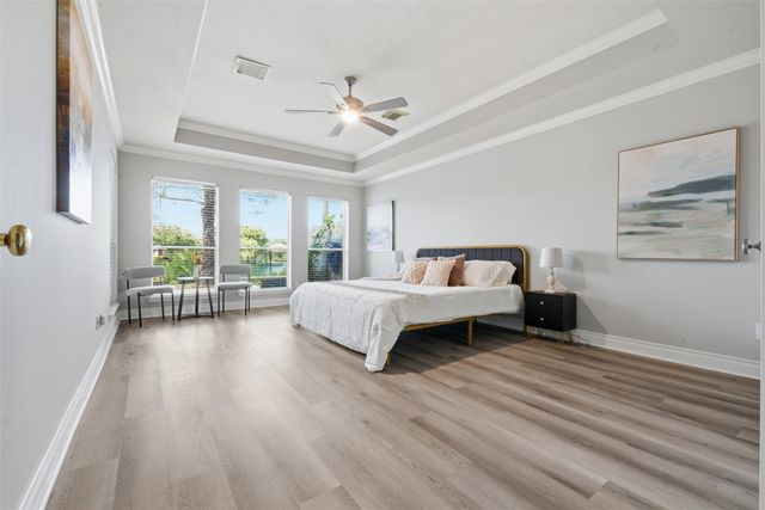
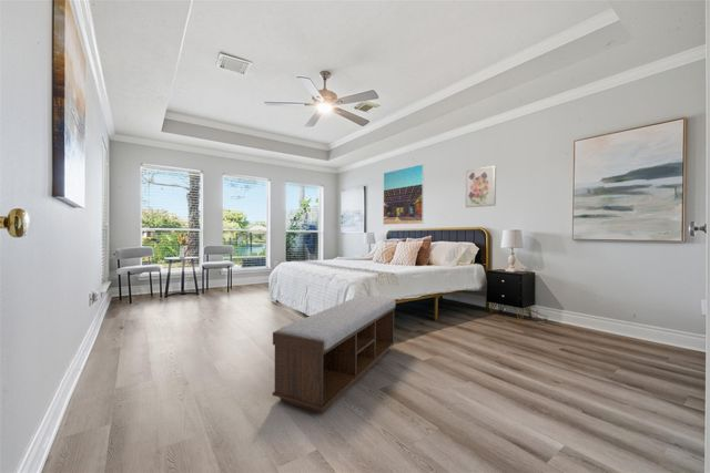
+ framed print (402, 196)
+ bench (346, 339)
+ wall art (479, 187)
